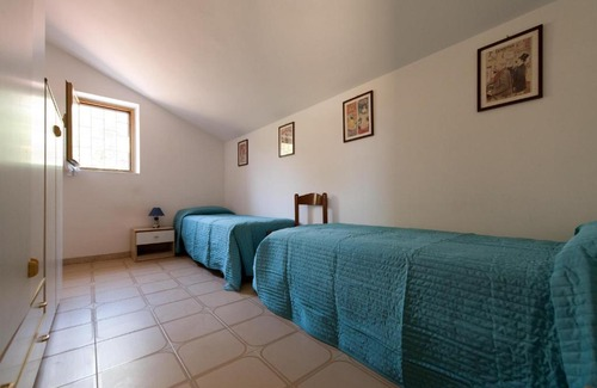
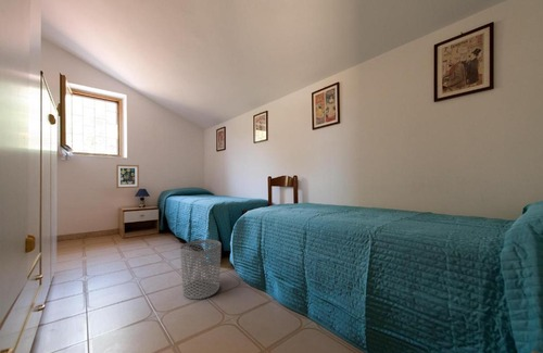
+ waste bin (201, 267)
+ wall art (127, 176)
